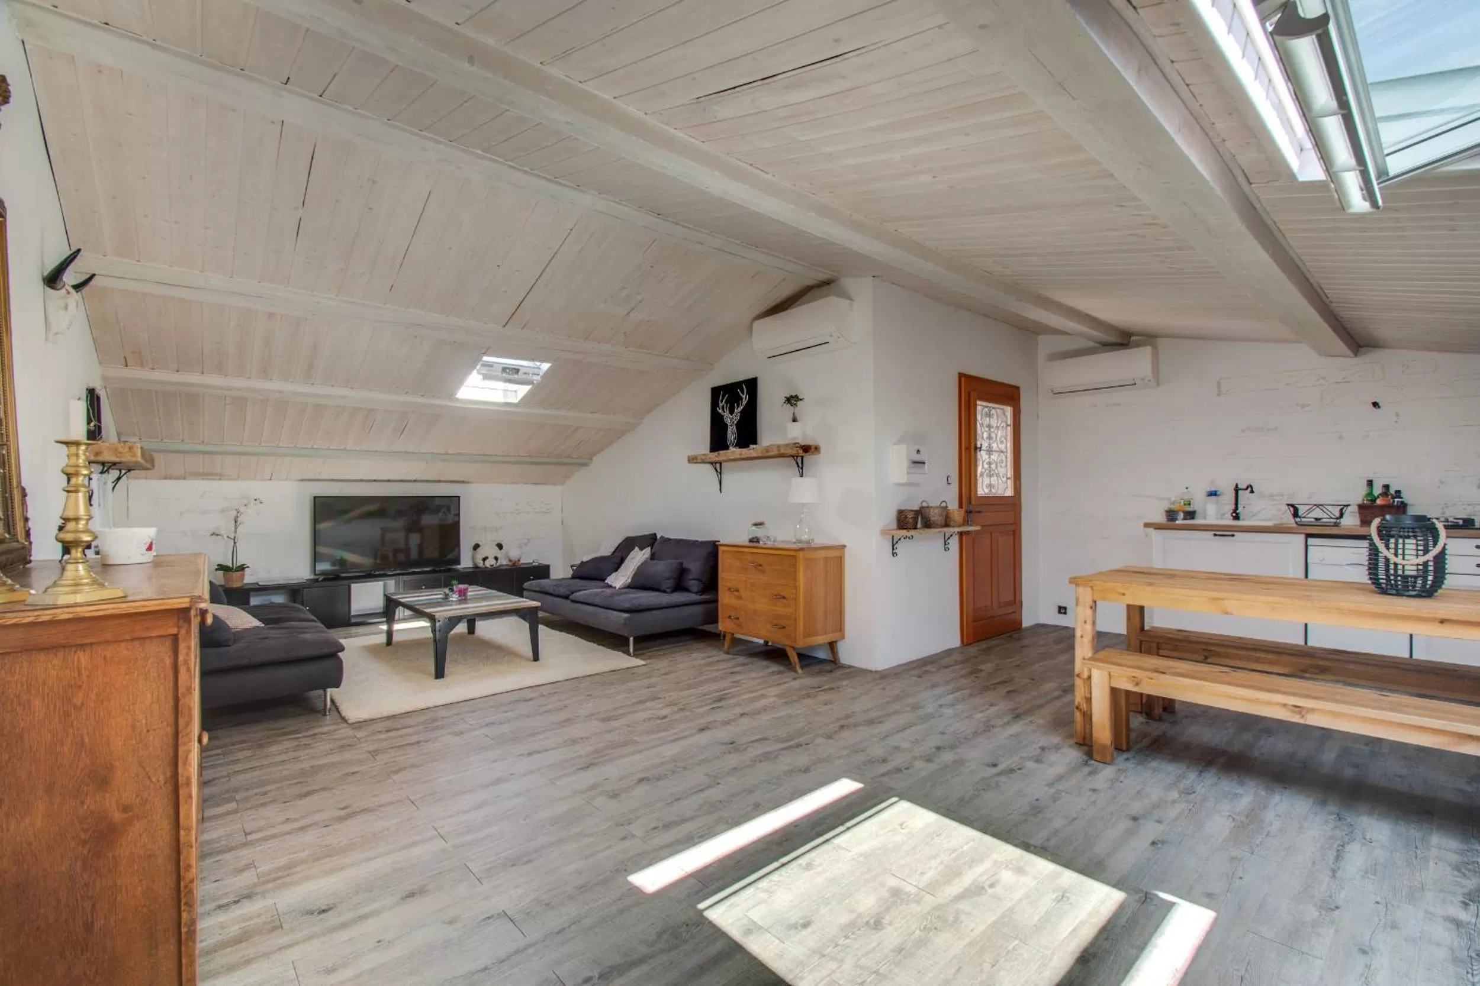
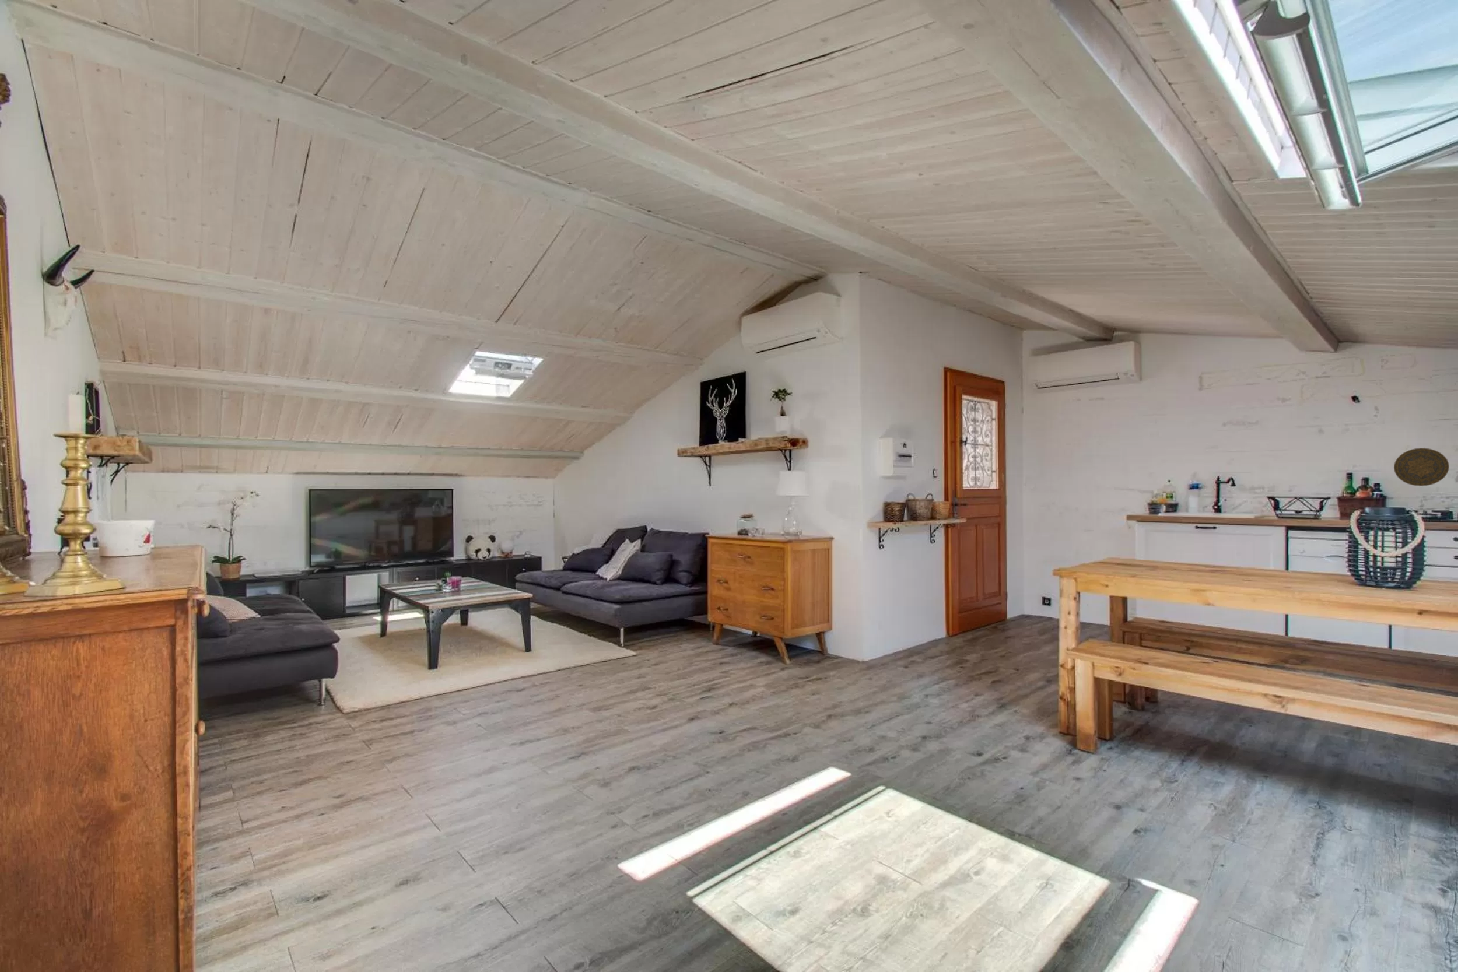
+ decorative plate (1421, 466)
